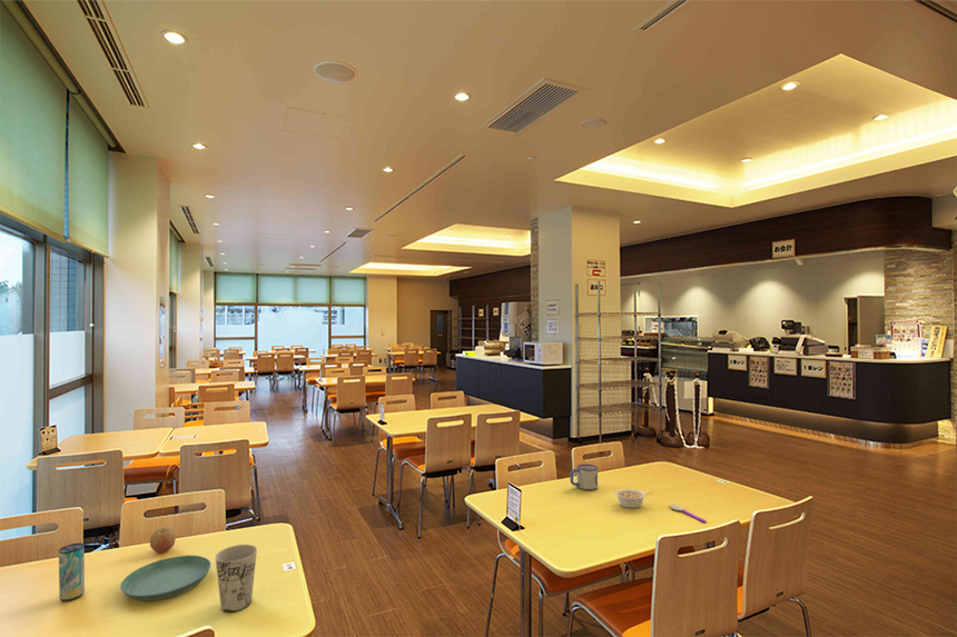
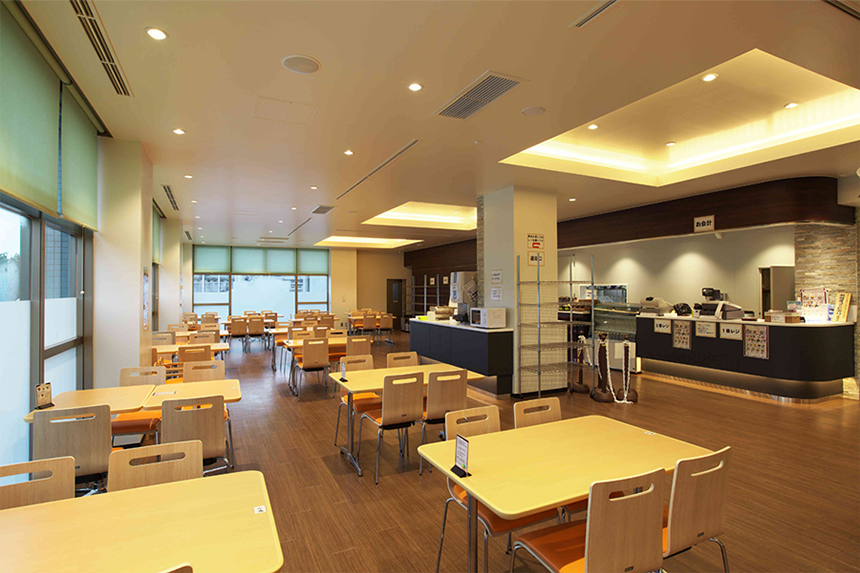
- mug (583, 477)
- fruit (162, 539)
- cup (236, 578)
- legume (631, 497)
- spoon (687, 511)
- beverage can (71, 571)
- saucer (167, 578)
